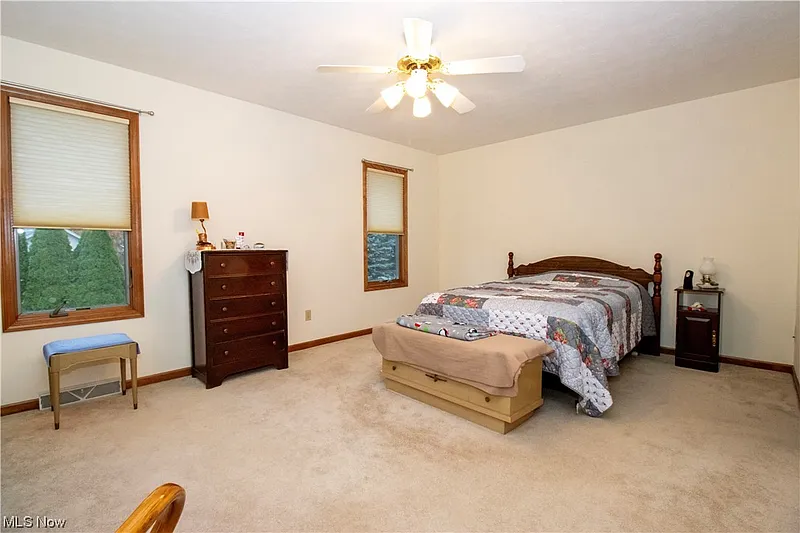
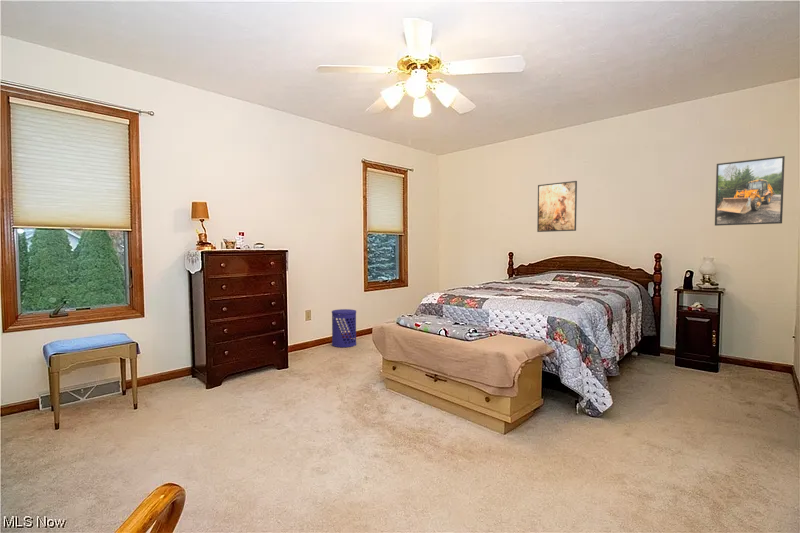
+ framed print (748, 192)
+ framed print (556, 207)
+ waste bin (344, 327)
